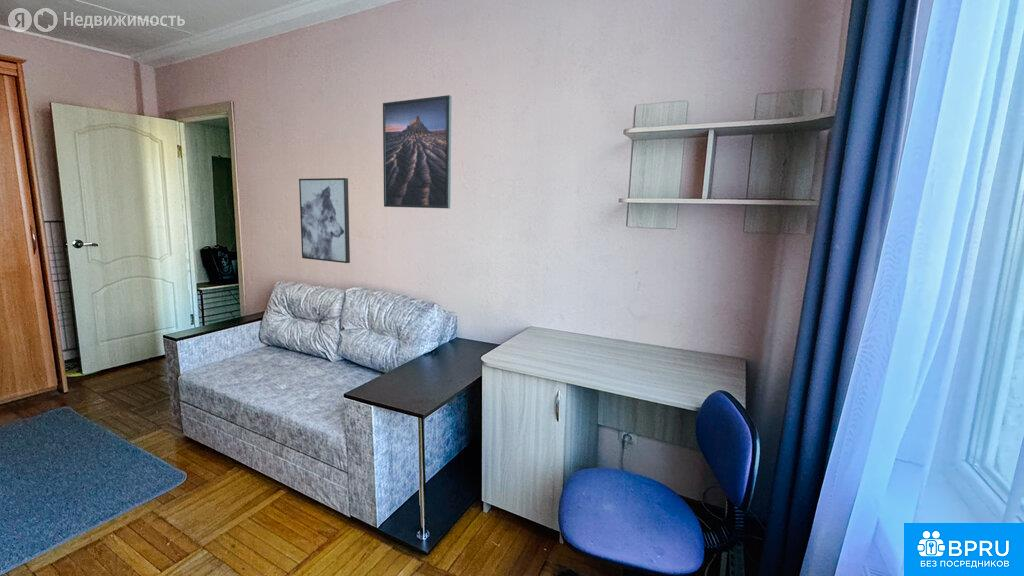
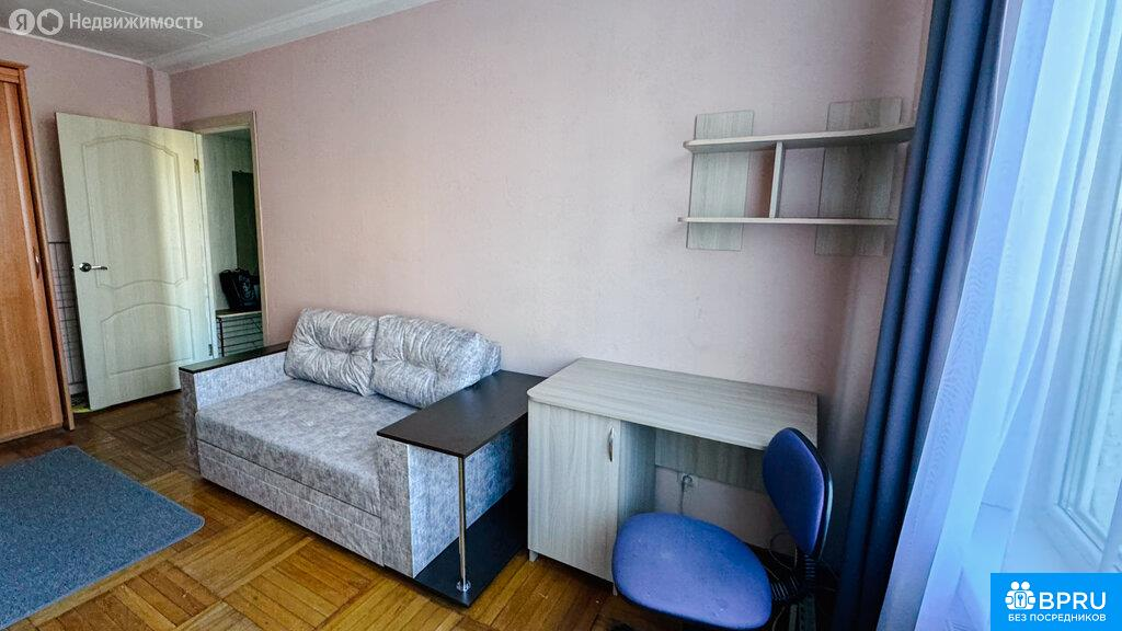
- wall art (324, 220)
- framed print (415, 154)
